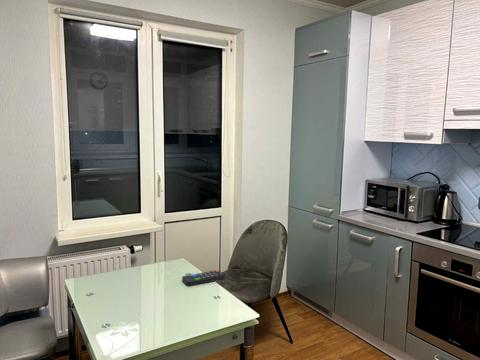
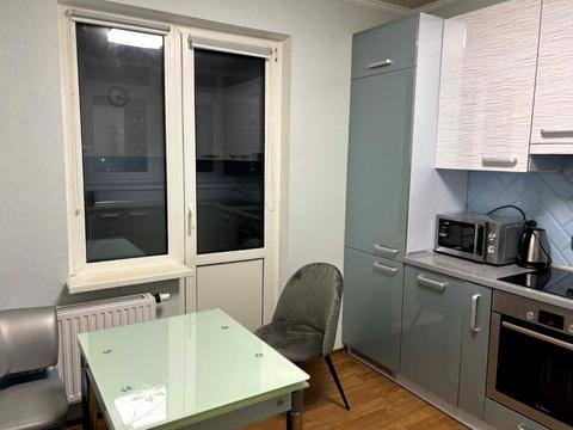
- remote control (203, 277)
